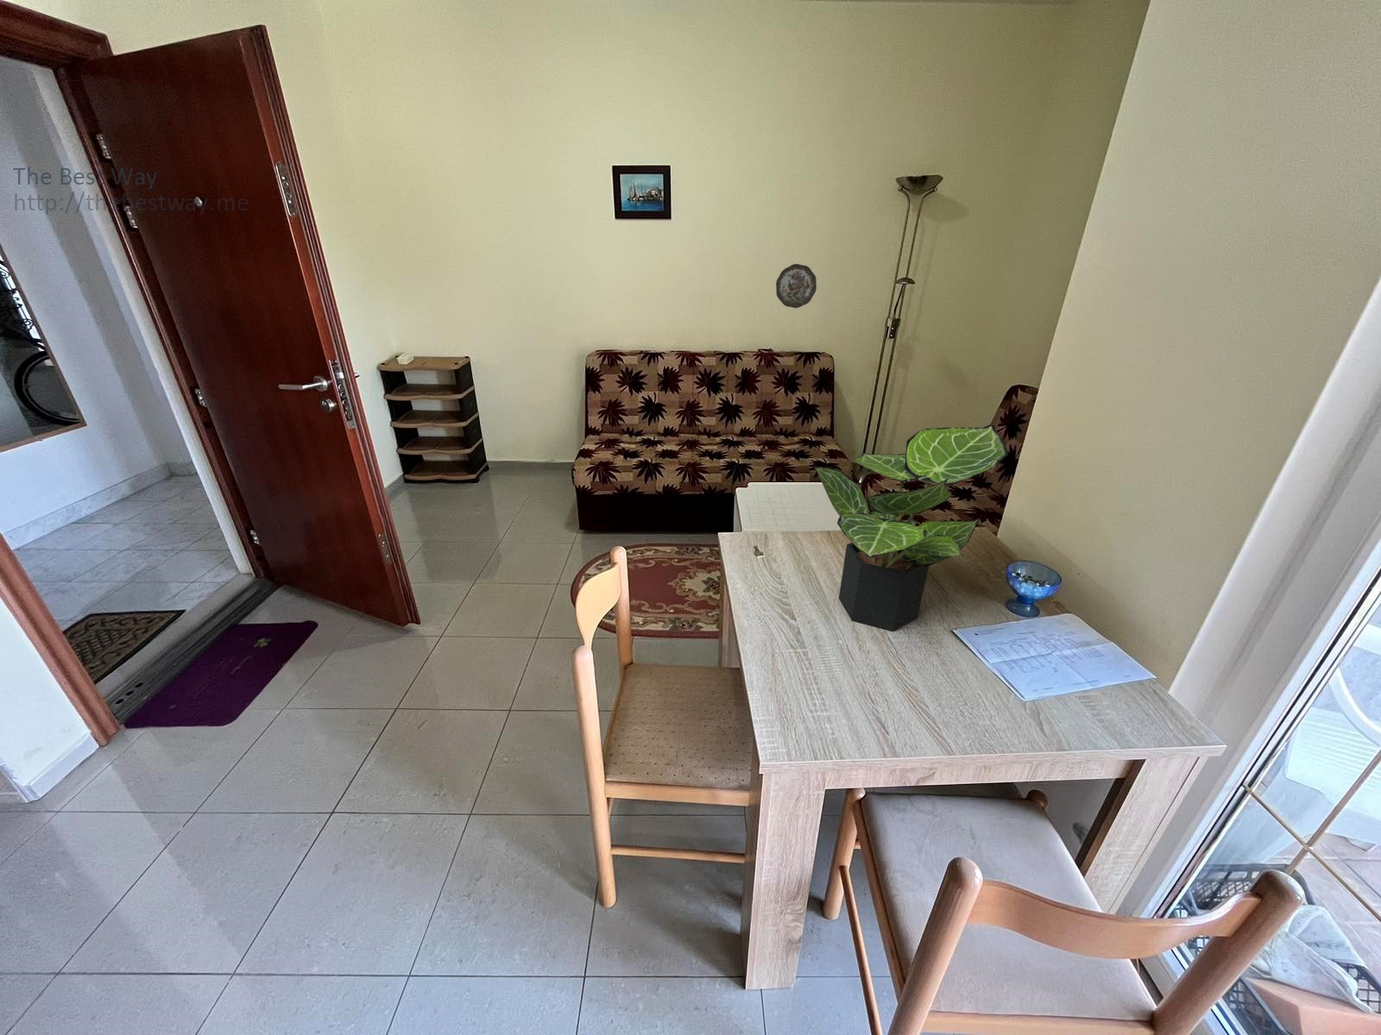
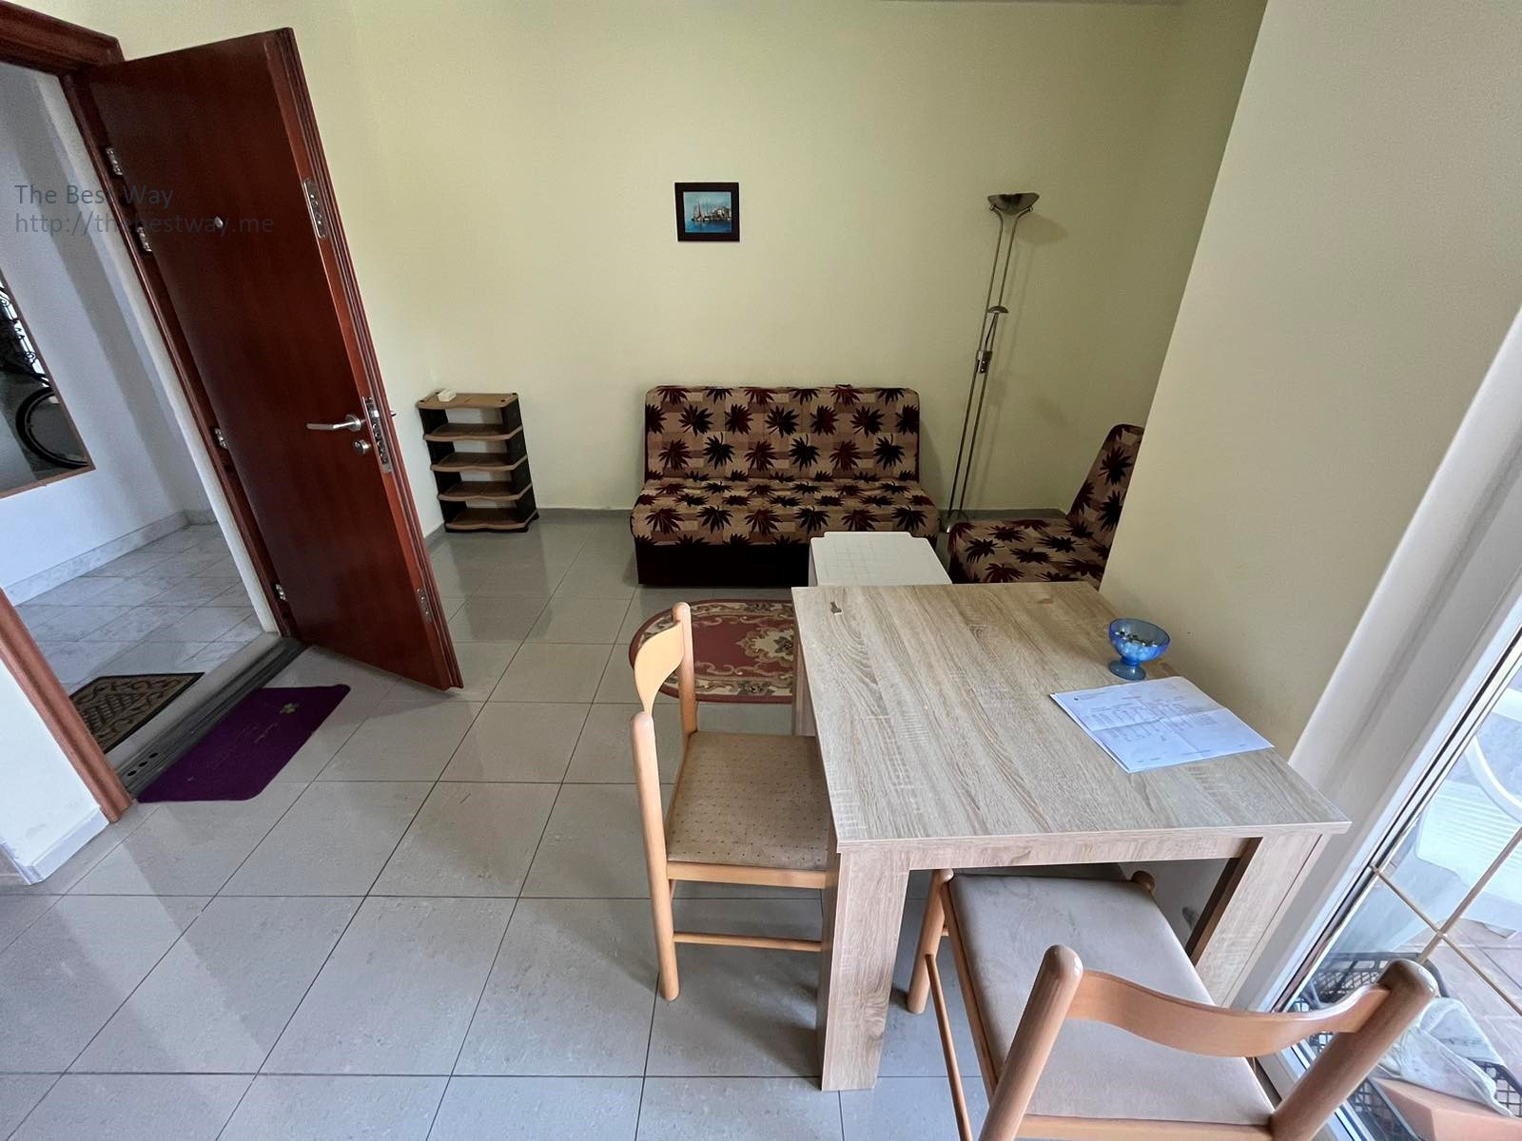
- decorative plate (796, 286)
- potted plant (908, 532)
